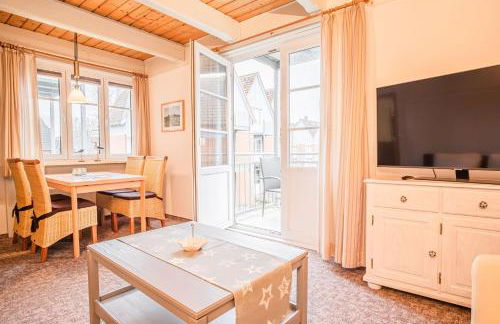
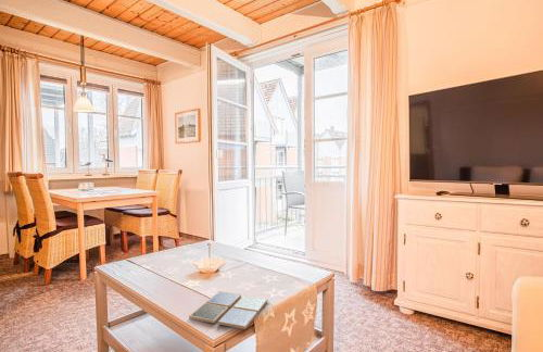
+ drink coaster (229, 307)
